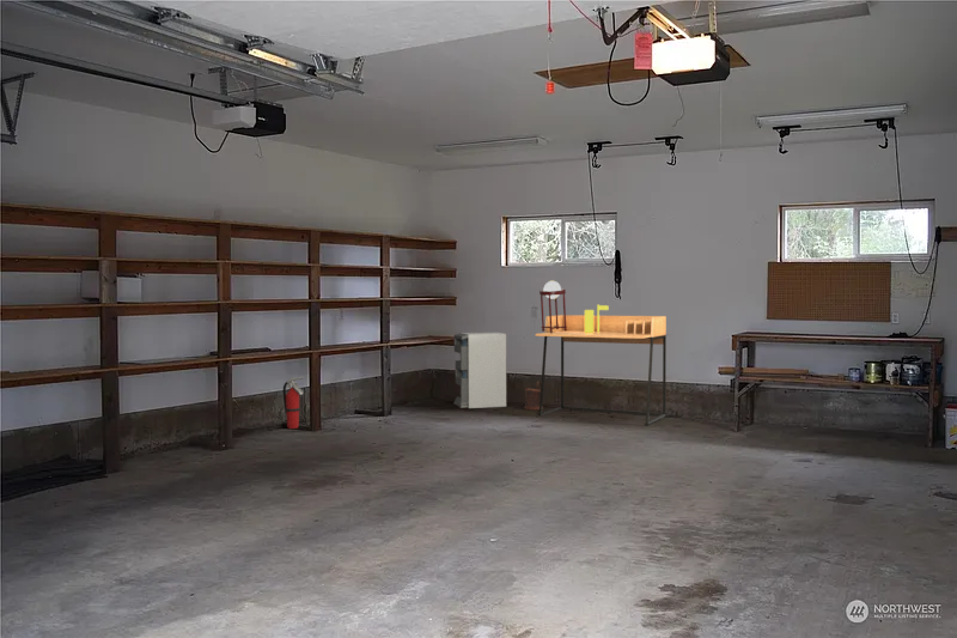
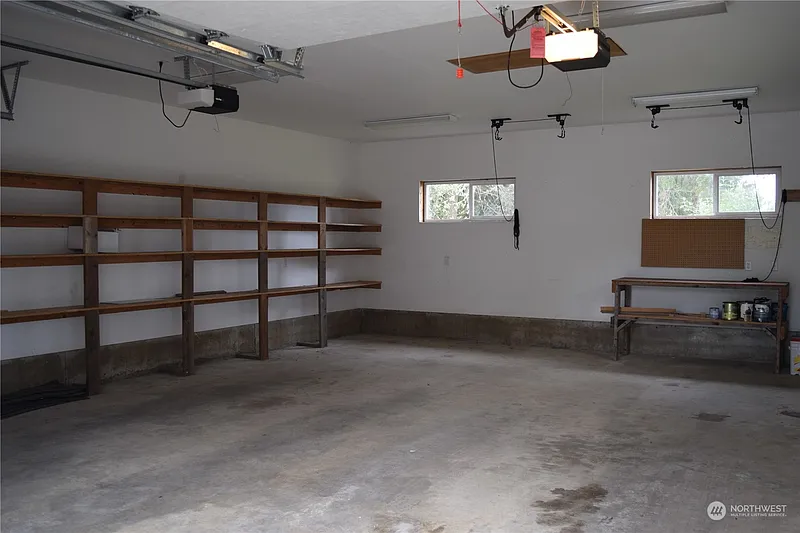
- table lamp (555, 306)
- bucket (535, 395)
- fire extinguisher (292, 401)
- desk (599, 341)
- letter holder (597, 318)
- storage cabinet (478, 369)
